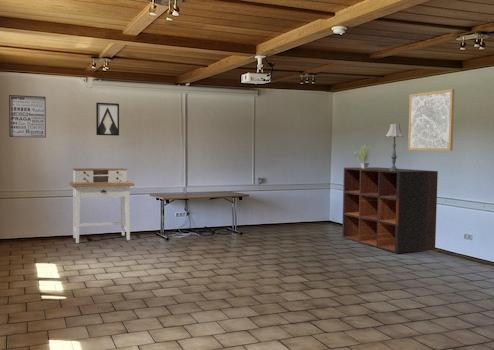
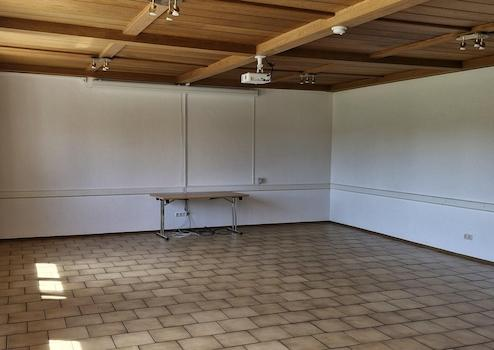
- table lamp (394, 147)
- wall art (107, 119)
- wall art (430, 121)
- wall art (27, 116)
- shelving unit (386, 206)
- desk (101, 196)
- potted plant (363, 155)
